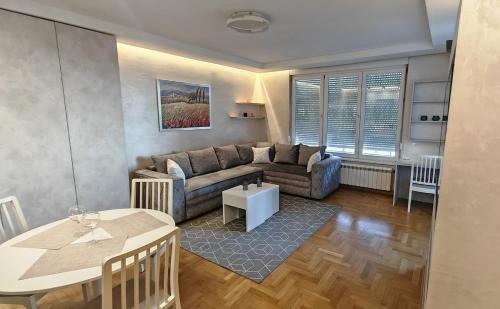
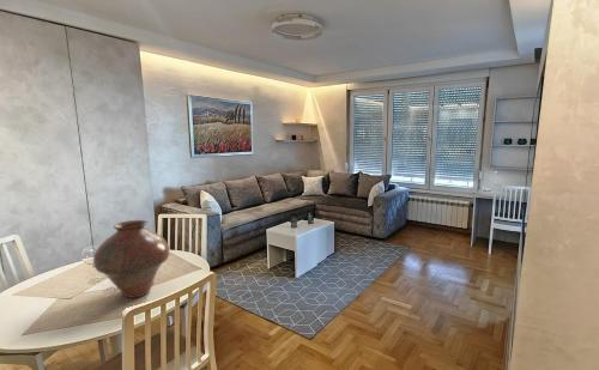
+ vase (133, 259)
